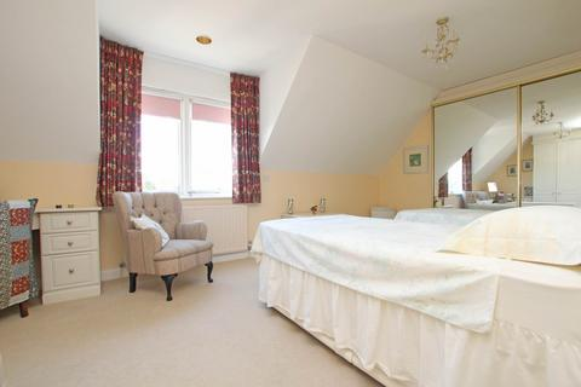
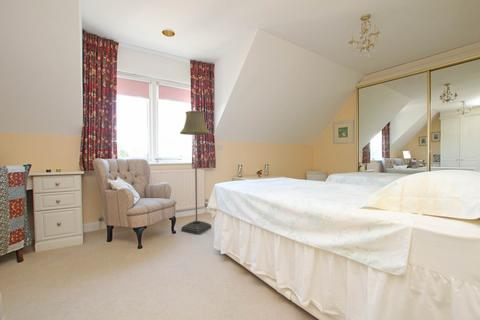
+ floor lamp (195, 171)
